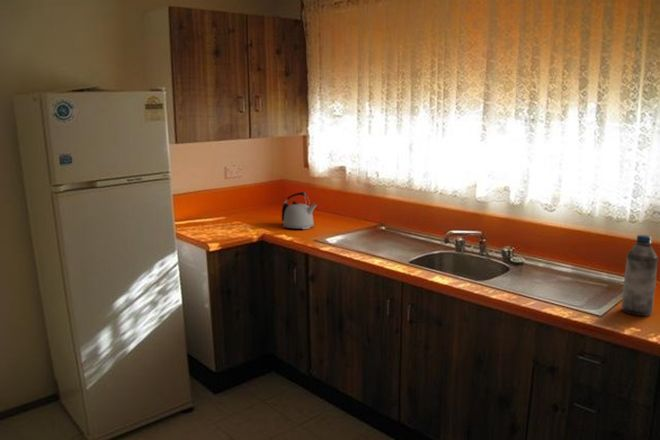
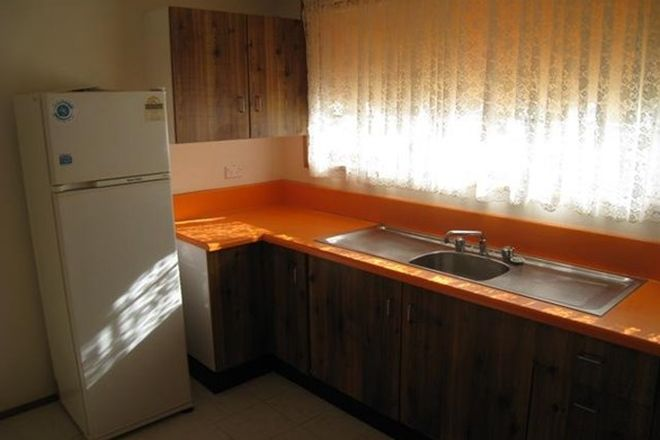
- kettle (299, 209)
- water bottle (640, 274)
